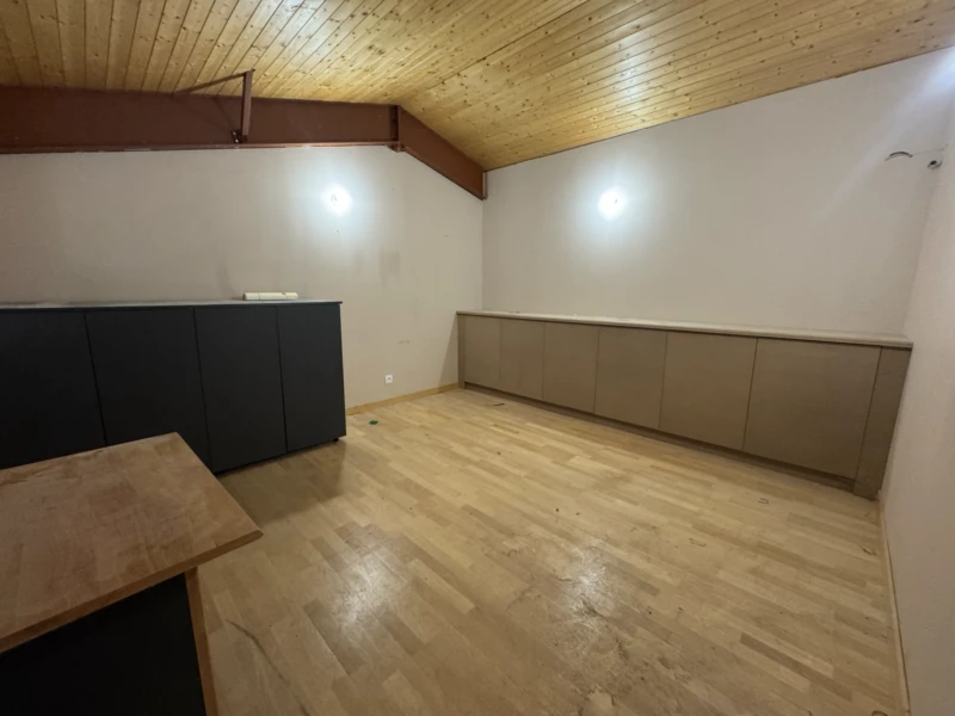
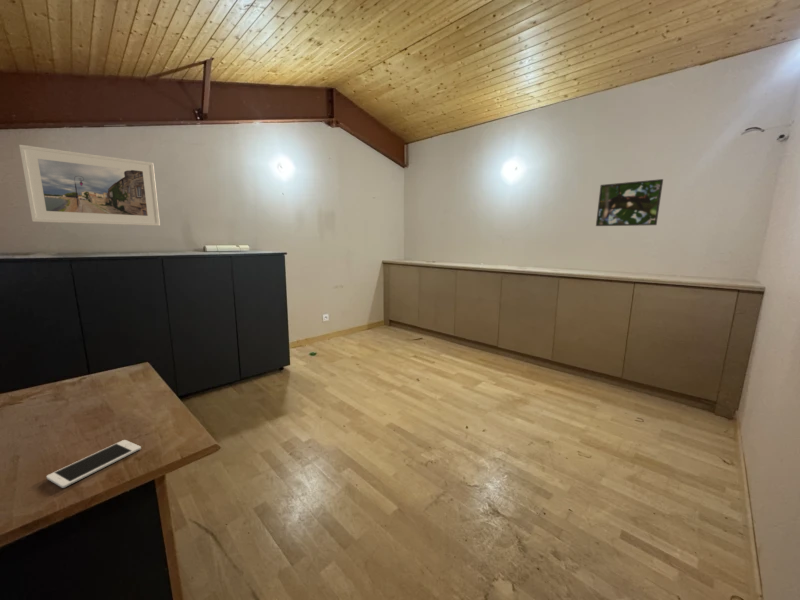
+ cell phone (97, 461)
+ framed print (97, 189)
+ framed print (627, 204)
